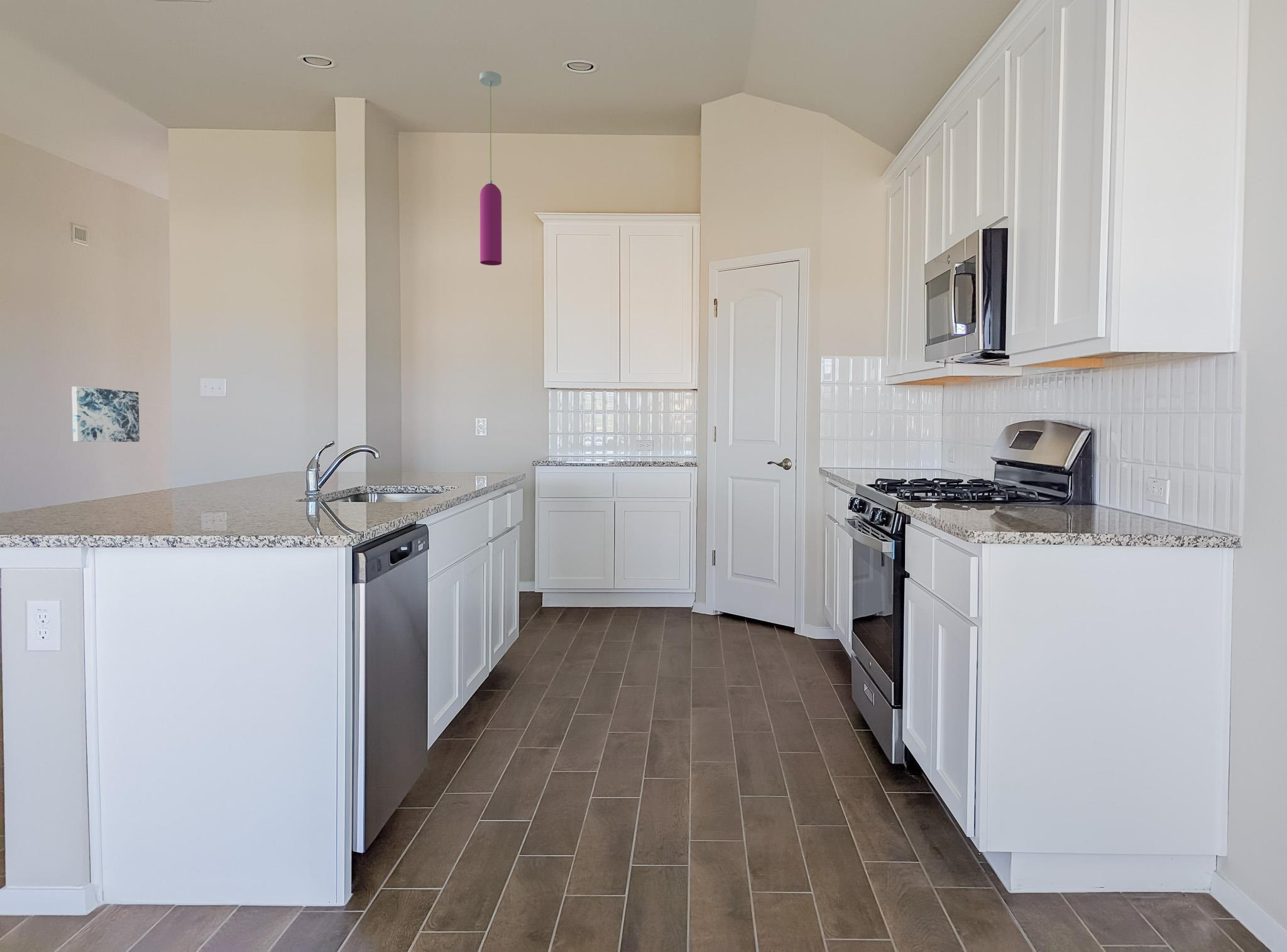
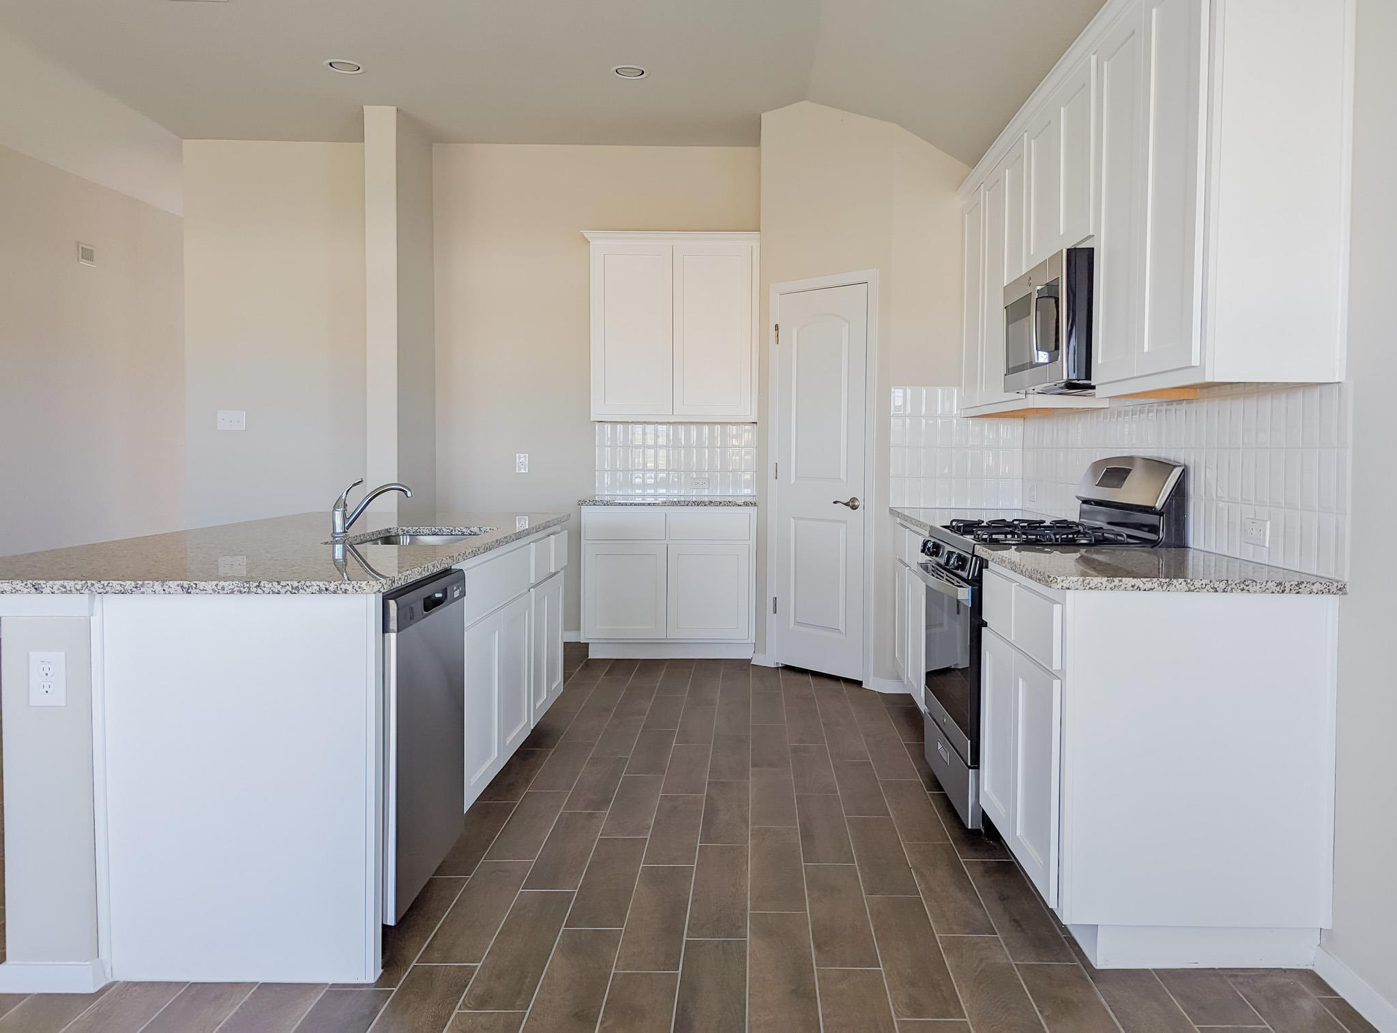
- pendant light (490, 170)
- wall art (107, 415)
